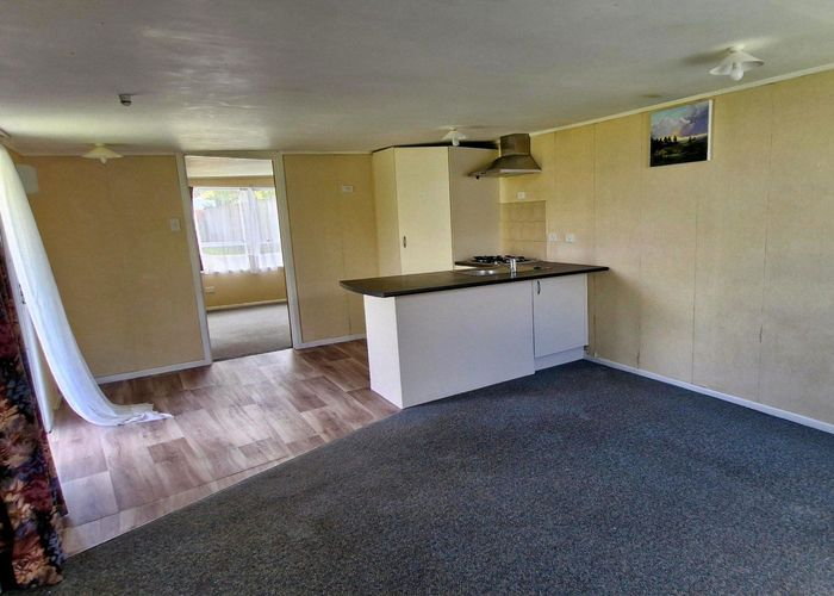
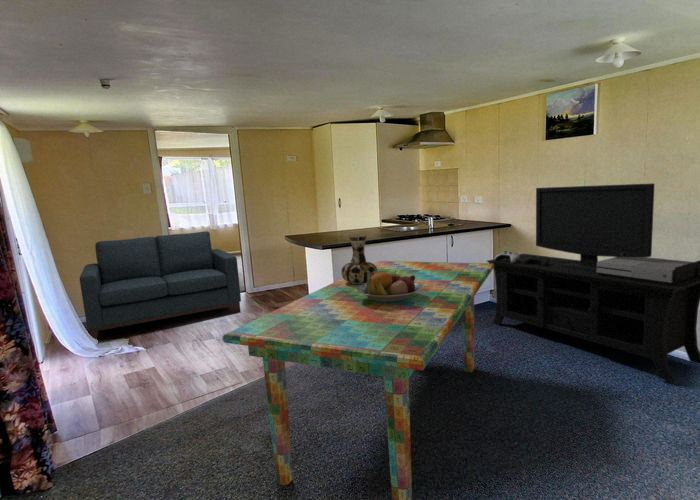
+ vase (358, 258)
+ fruit bowl (389, 284)
+ media console (581, 266)
+ sofa (162, 277)
+ dining table (394, 352)
